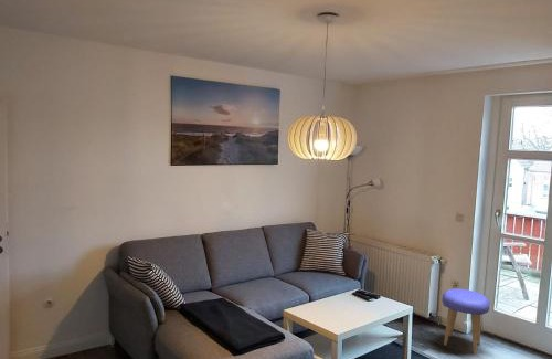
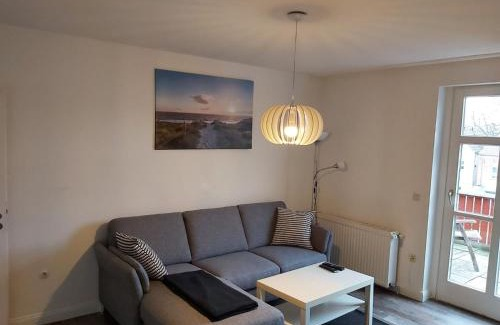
- stool (466, 313)
